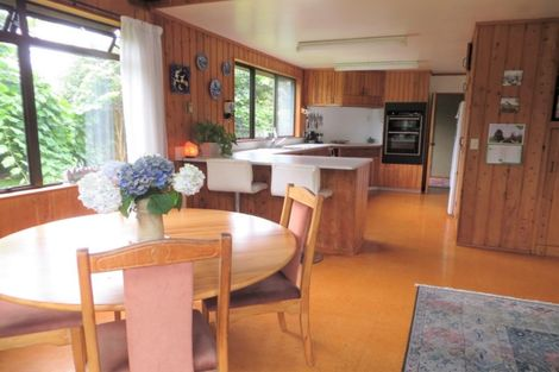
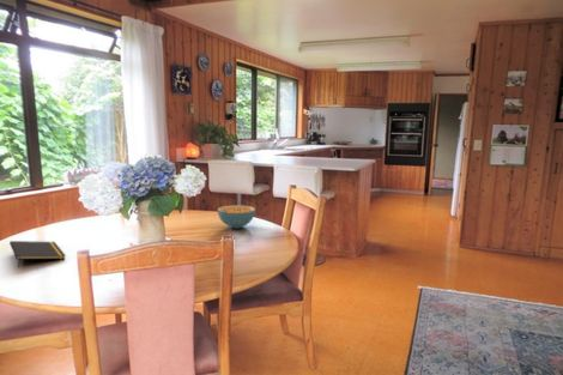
+ cereal bowl (236, 217)
+ notepad (37, 249)
